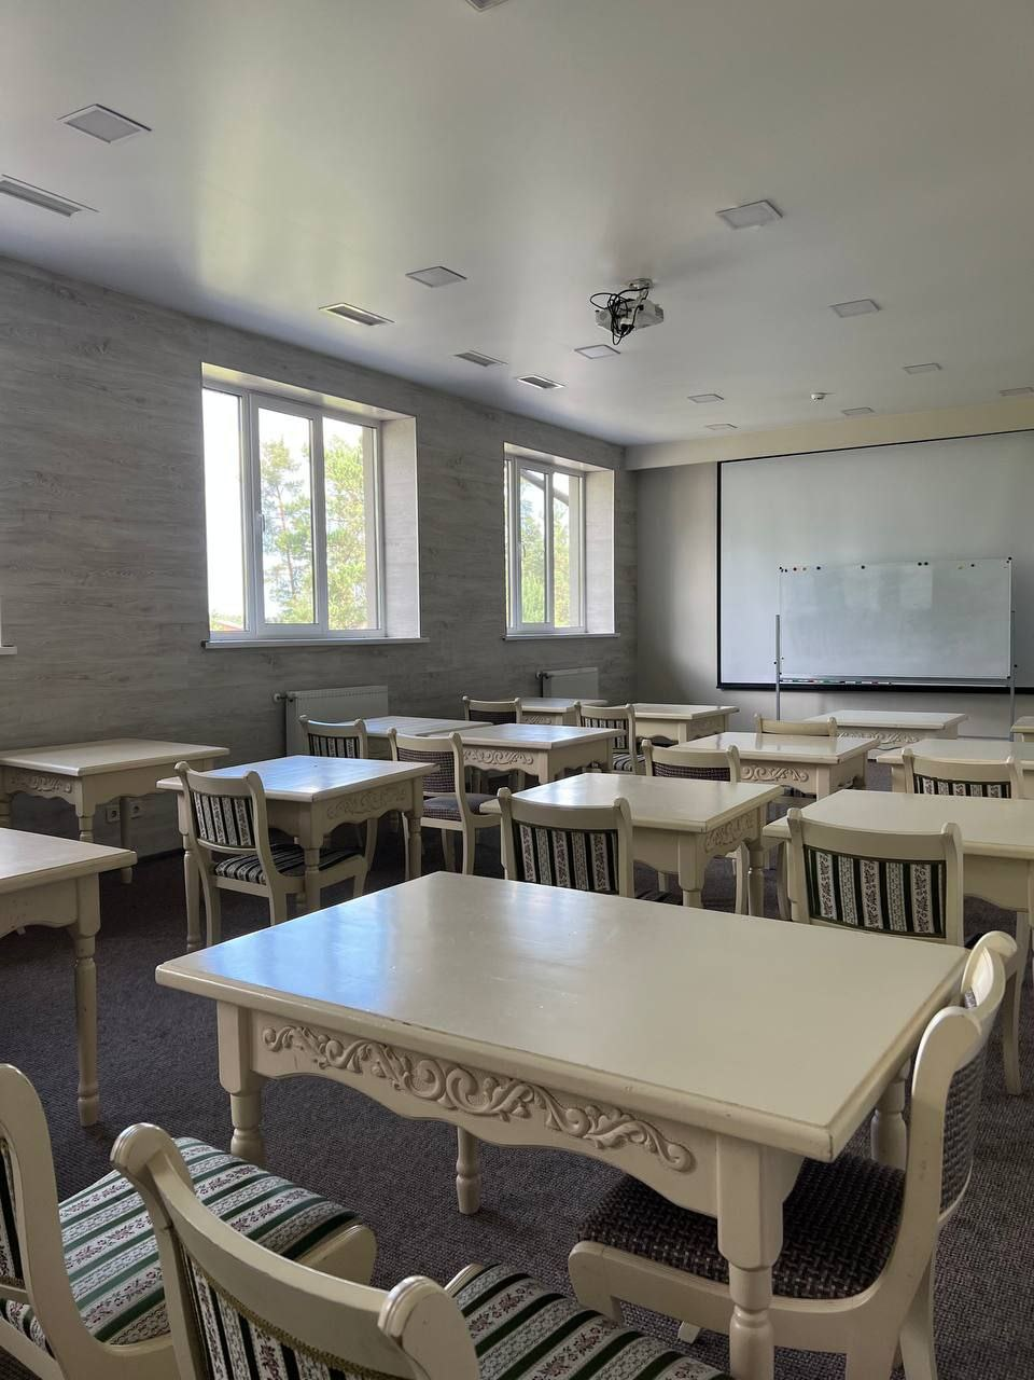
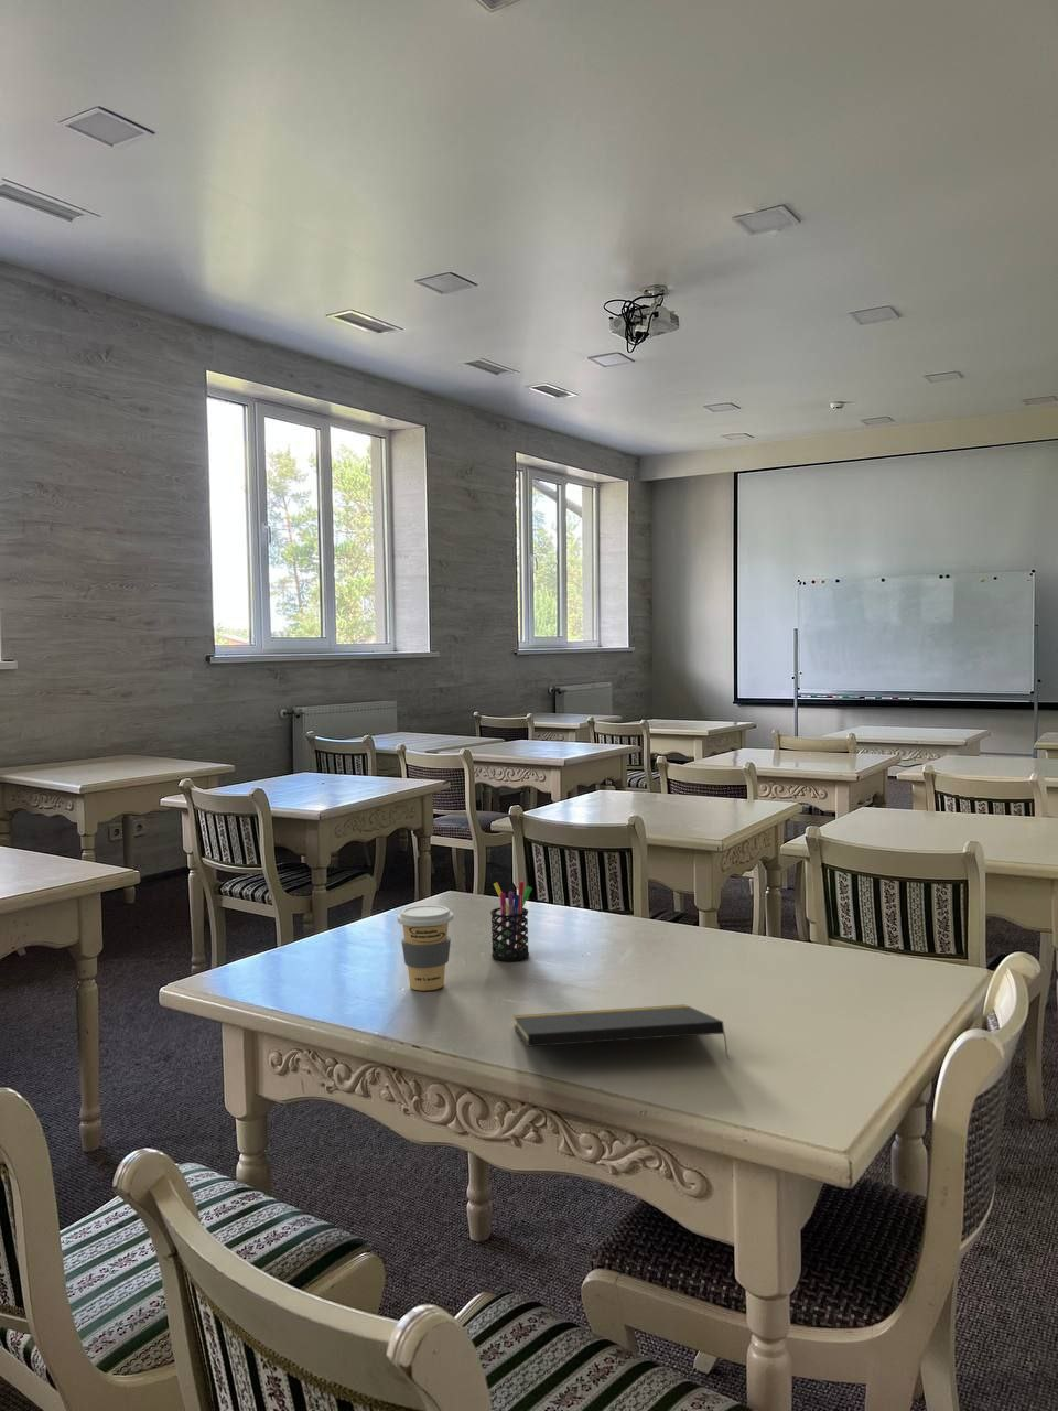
+ pen holder (513, 917)
+ coffee cup (426, 947)
+ notepad (612, 1024)
